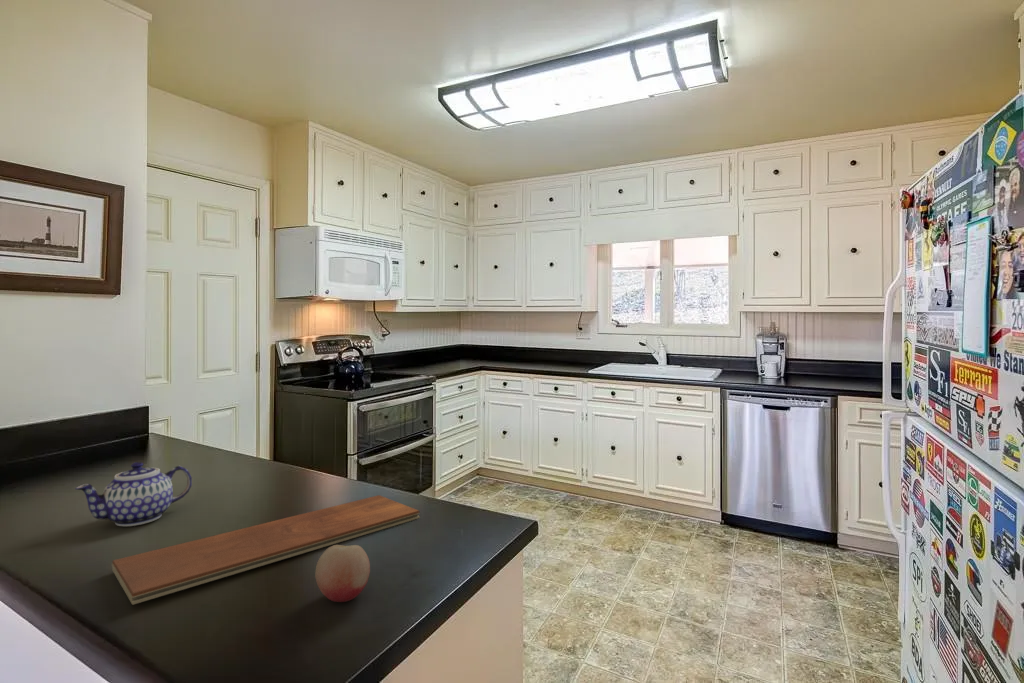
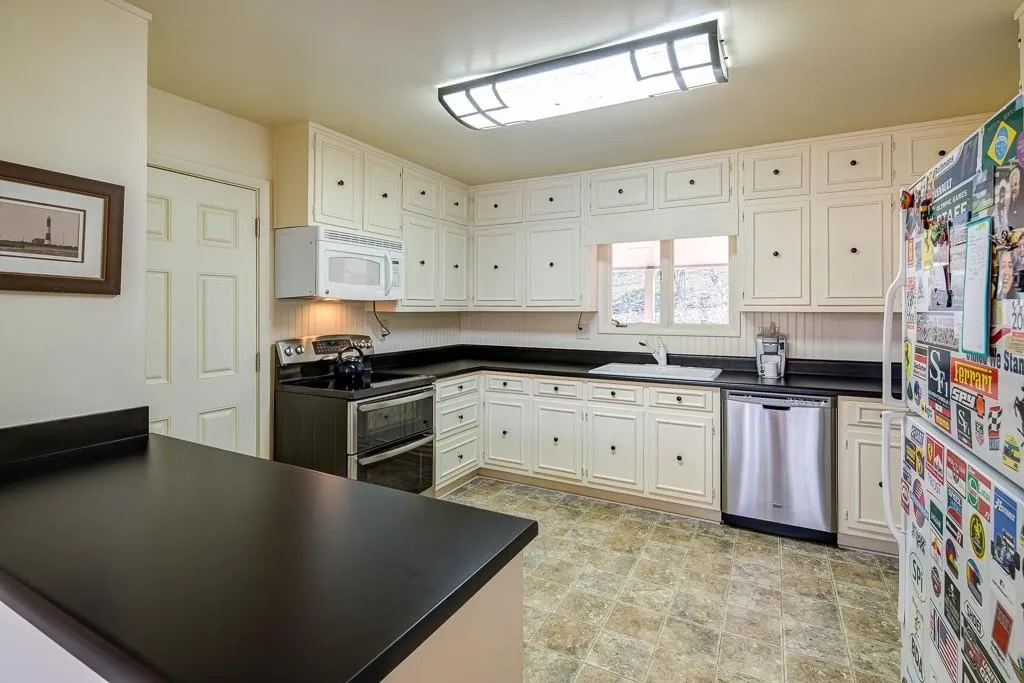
- fruit (342, 570)
- teapot (137, 491)
- chopping board (285, 536)
